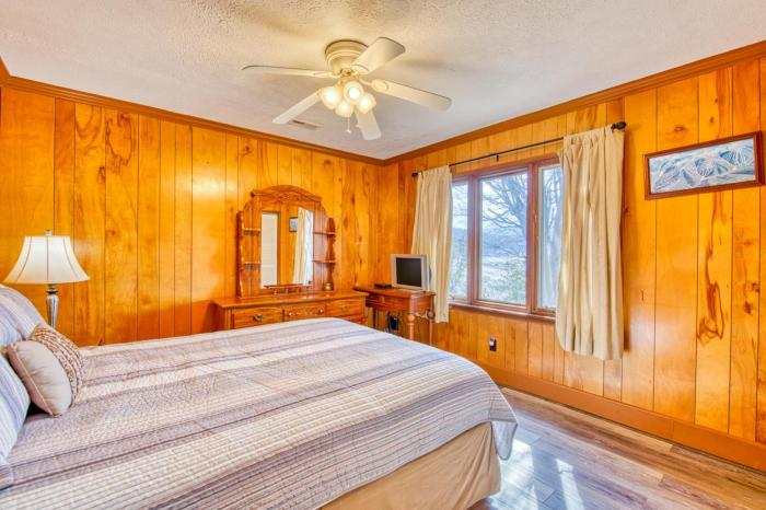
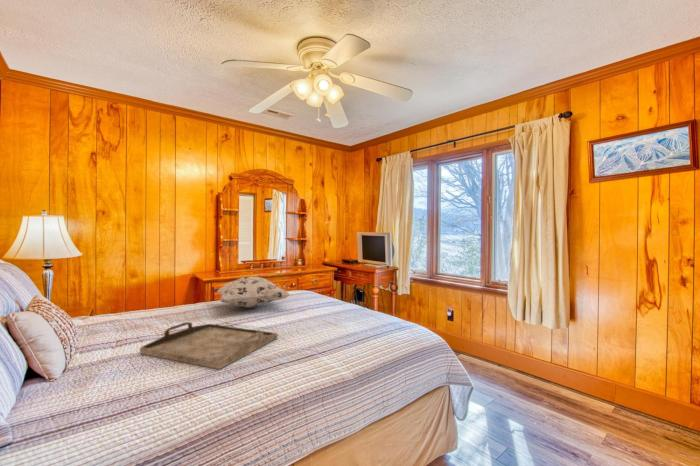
+ decorative pillow (249, 292)
+ serving tray (213, 337)
